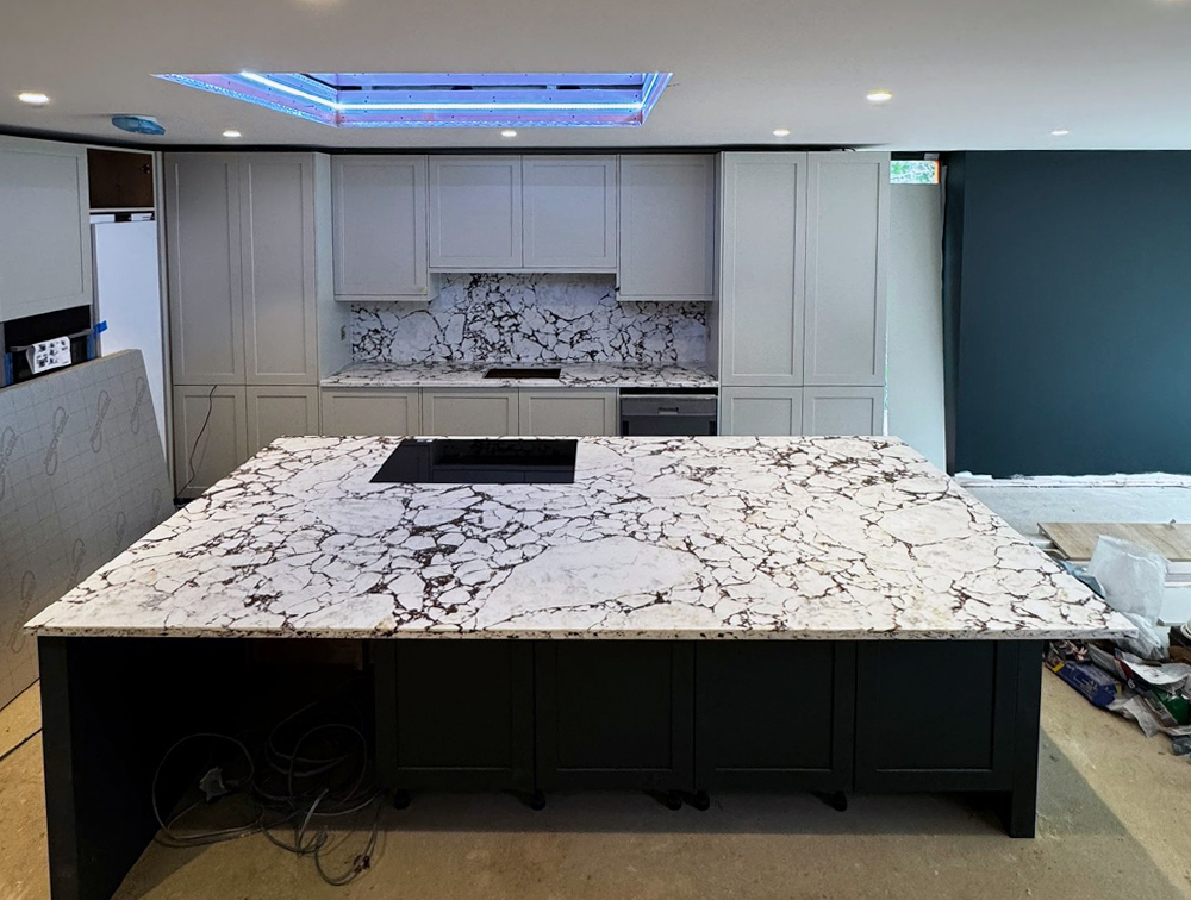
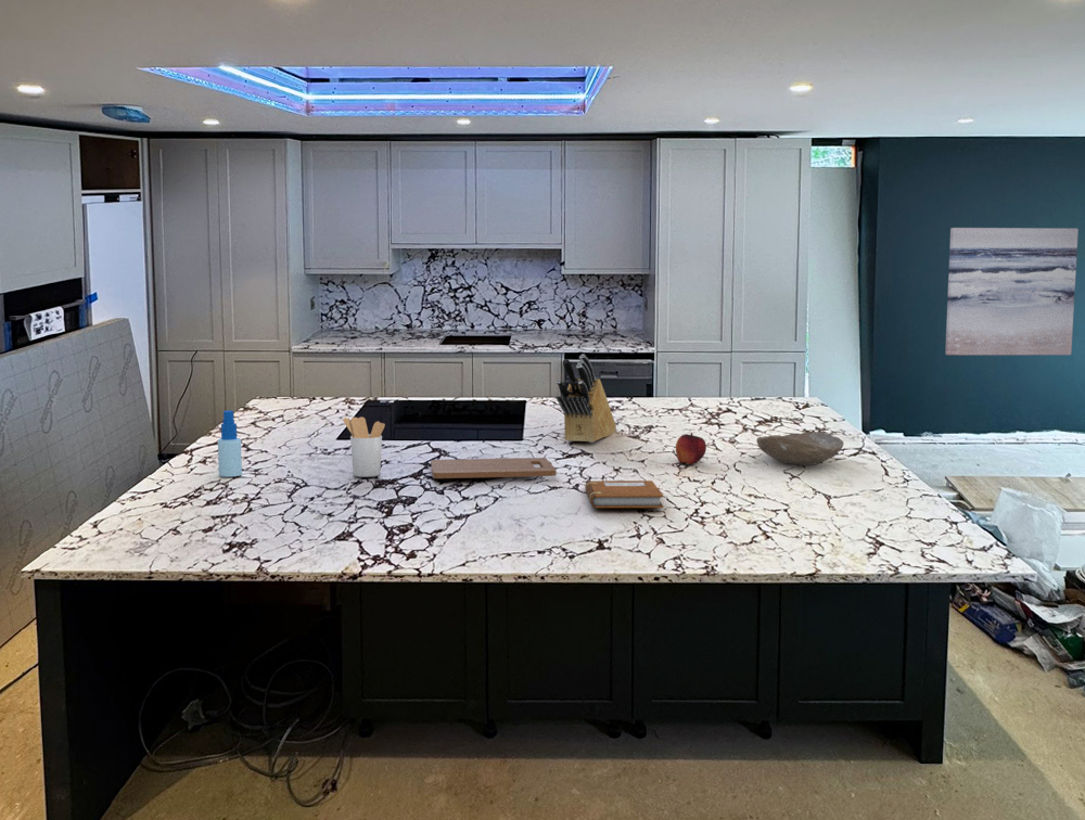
+ spray bottle (229, 443)
+ bowl (799, 447)
+ notebook (622, 492)
+ utensil holder (362, 445)
+ fruit (690, 448)
+ wall art (1010, 292)
+ knife block (586, 396)
+ cutting board (492, 467)
